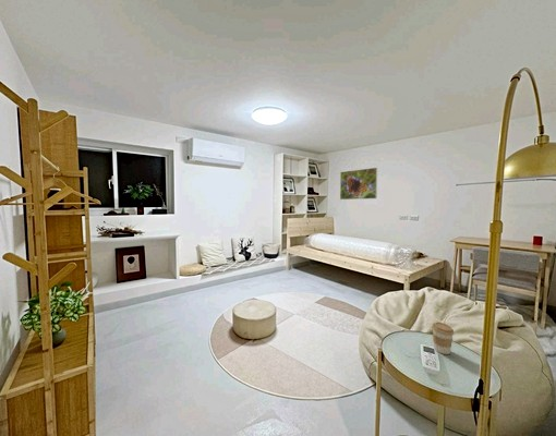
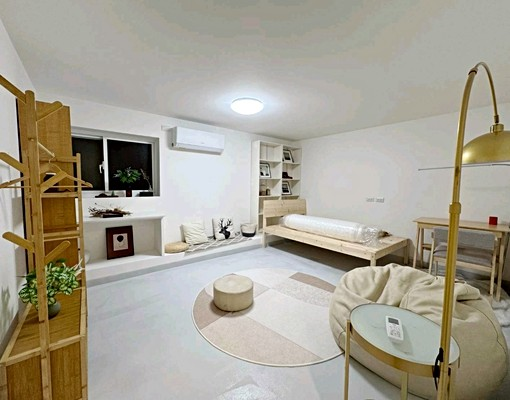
- coffee cup (442, 337)
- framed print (358, 184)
